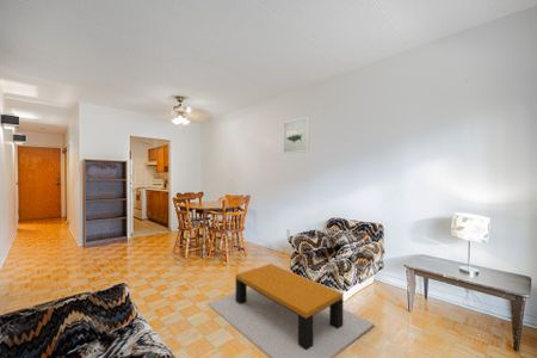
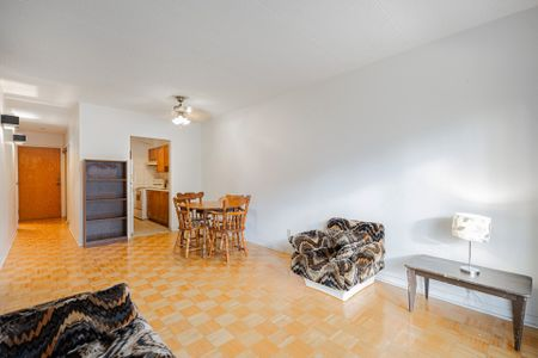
- coffee table (284, 298)
- wall art (295, 136)
